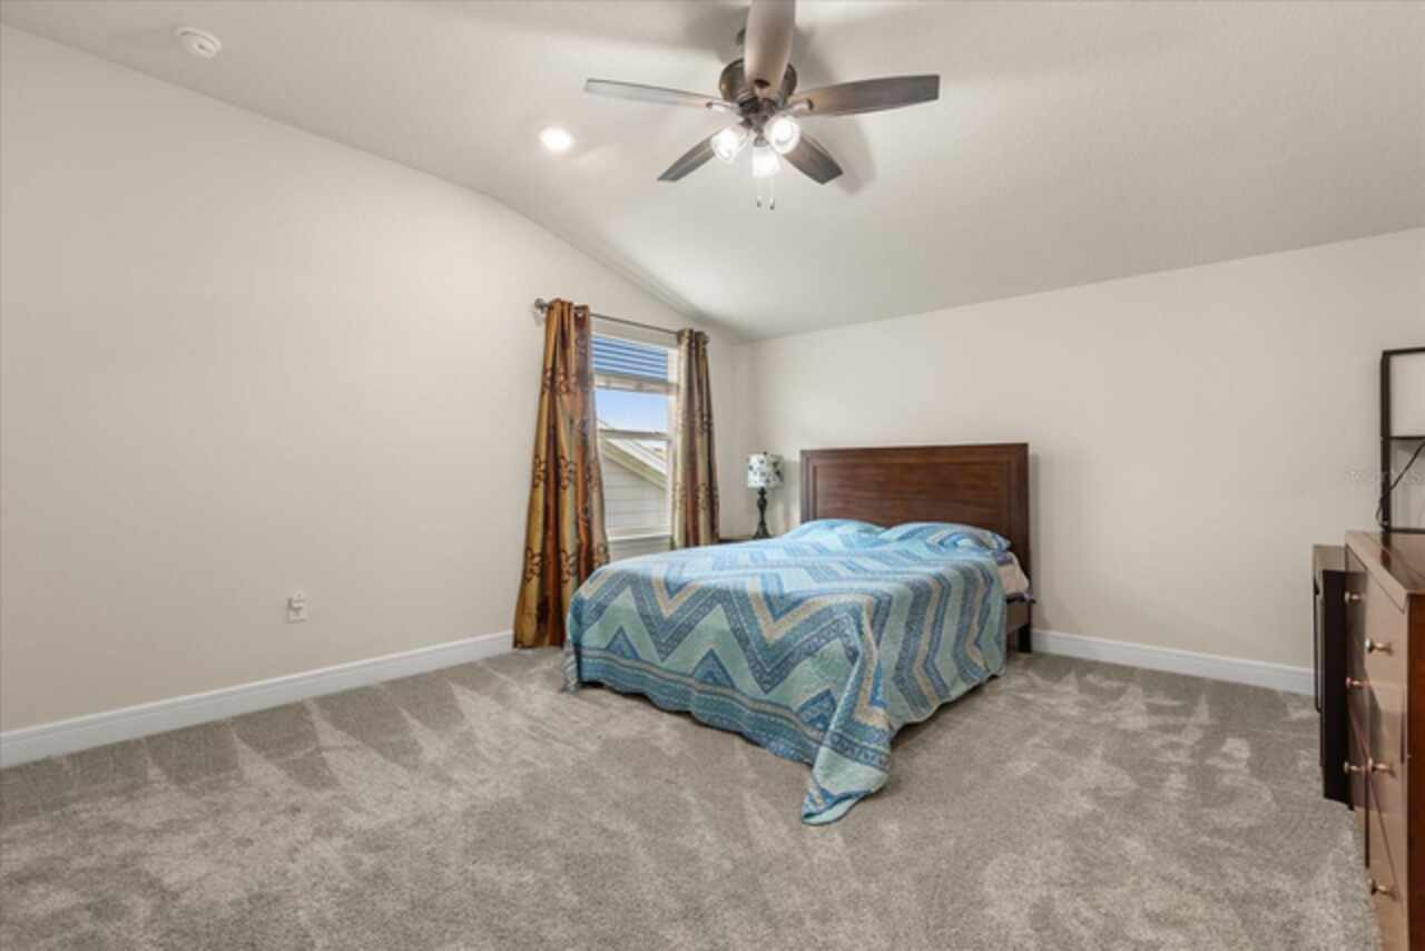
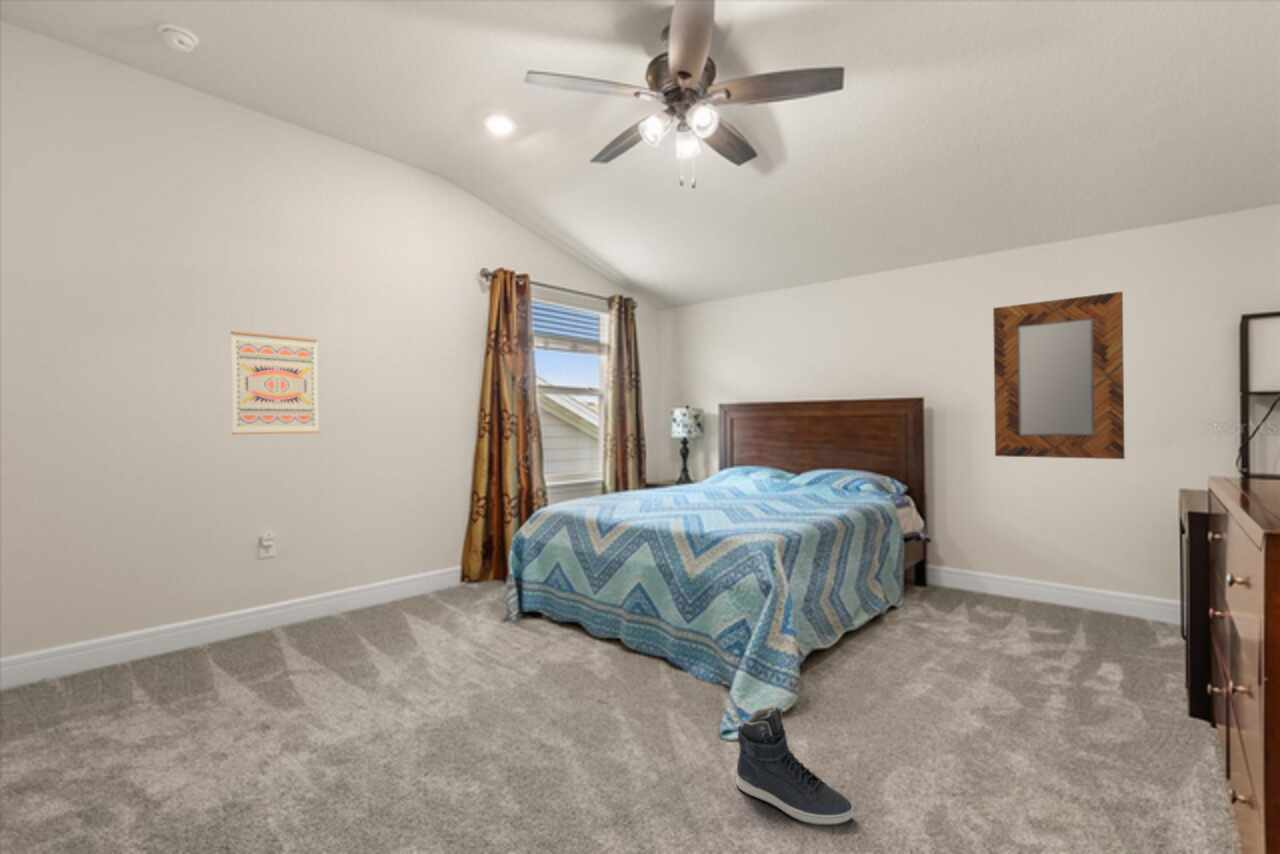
+ home mirror (1055, 379)
+ sneaker (790, 758)
+ wall art (277, 384)
